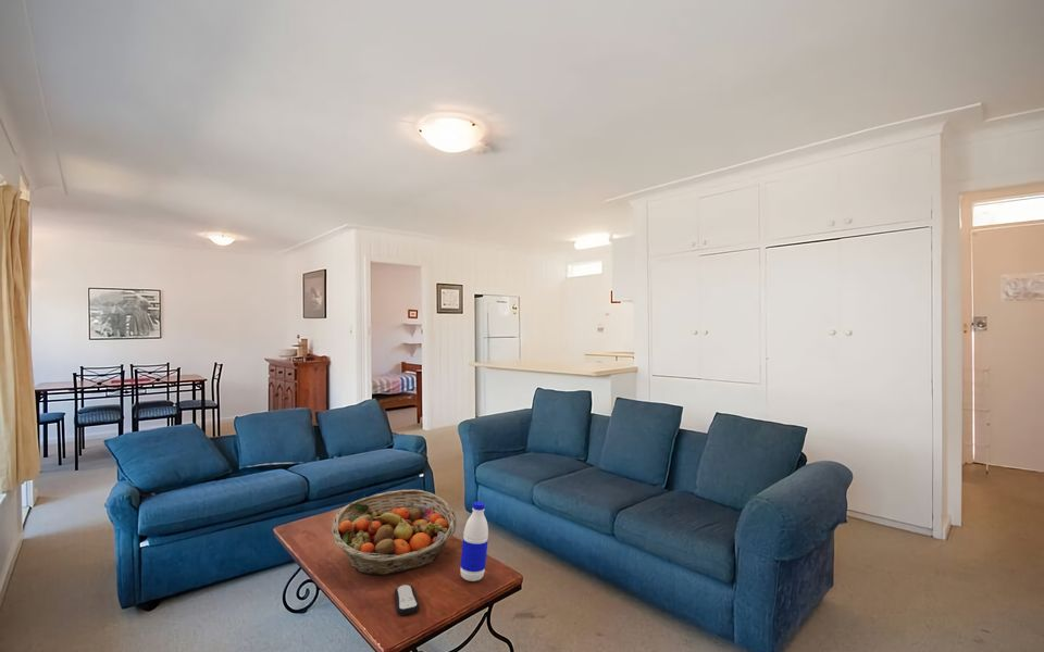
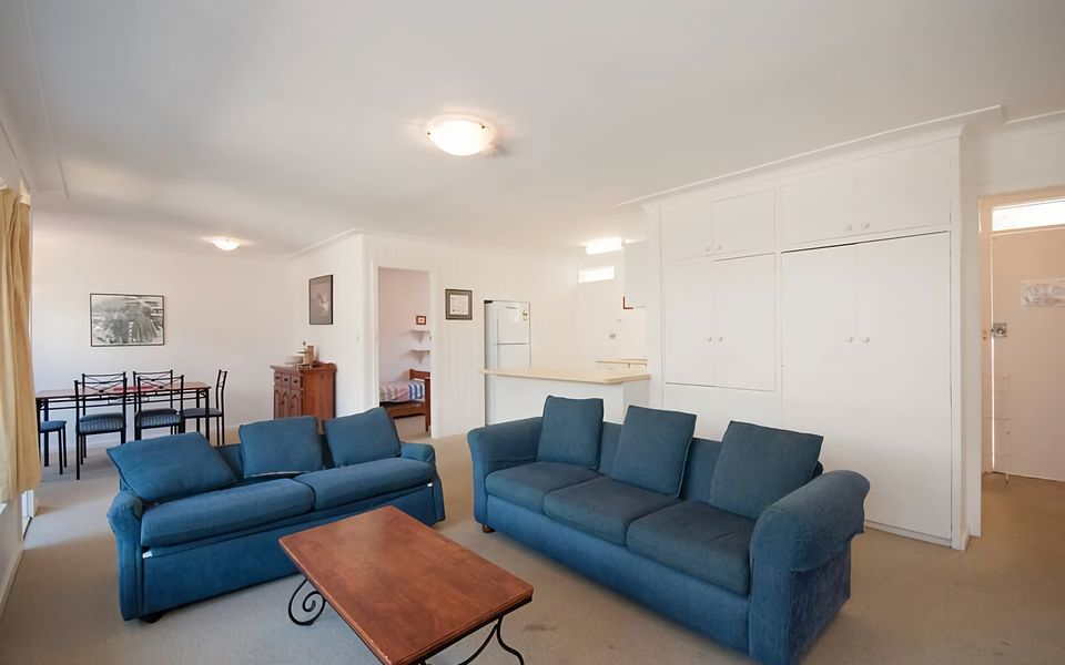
- fruit basket (396, 530)
- remote control (406, 598)
- water bottle (474, 540)
